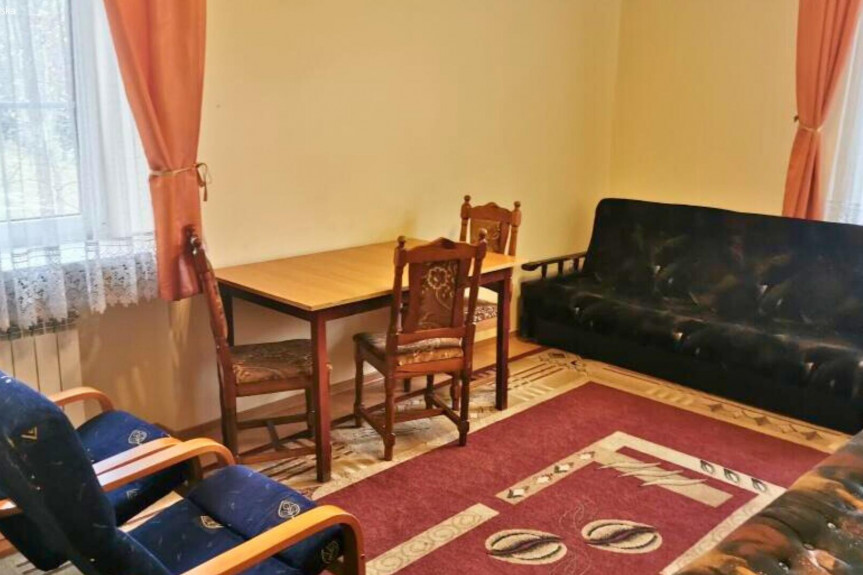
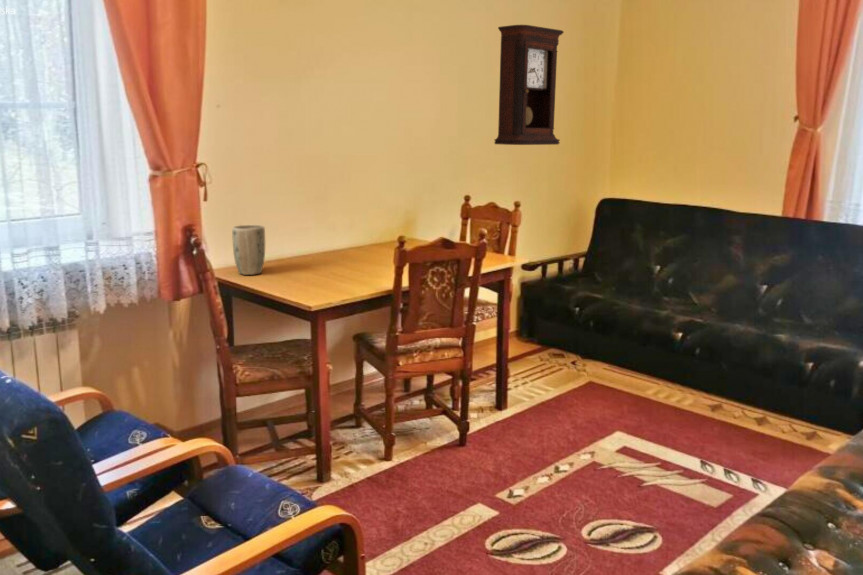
+ plant pot (249, 249)
+ pendulum clock (531, 87)
